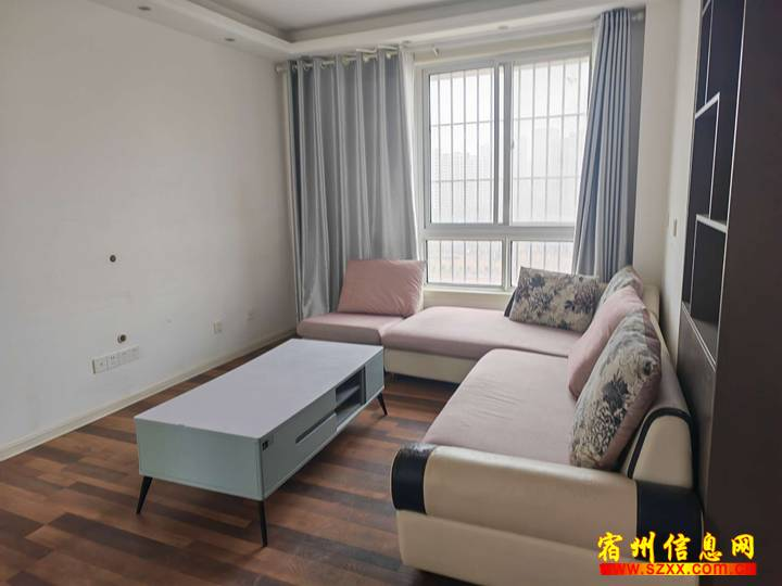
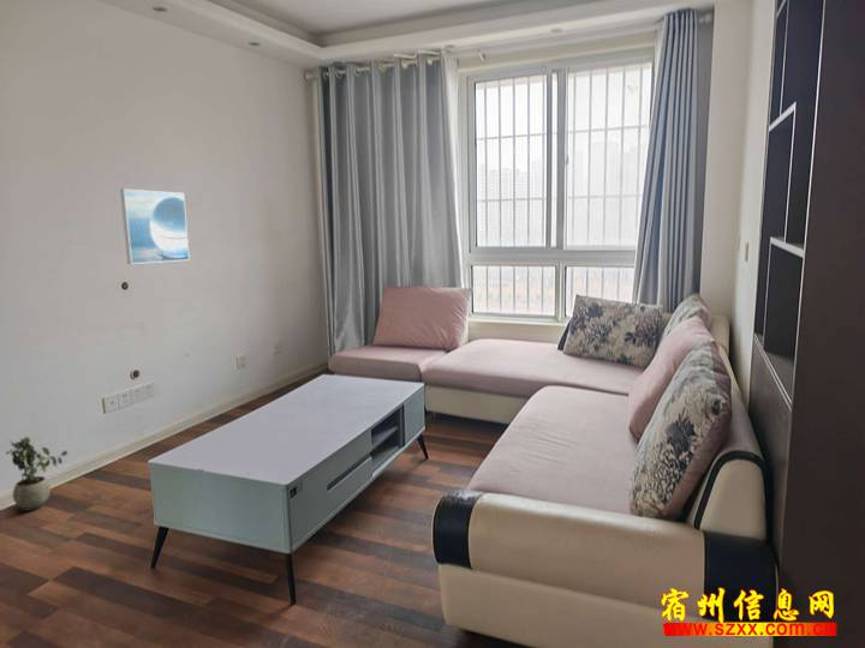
+ potted plant (36, 470)
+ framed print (156, 227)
